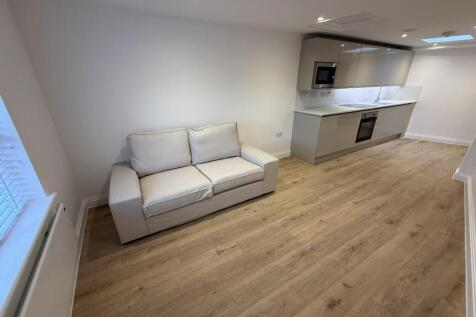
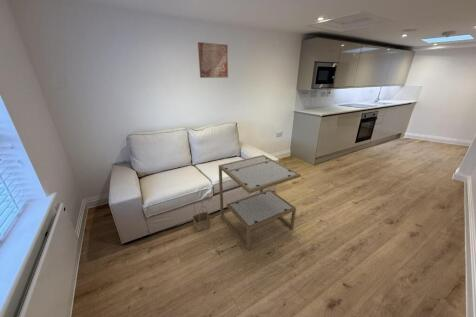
+ basket (201, 214)
+ wall art (213, 61)
+ side table (256, 197)
